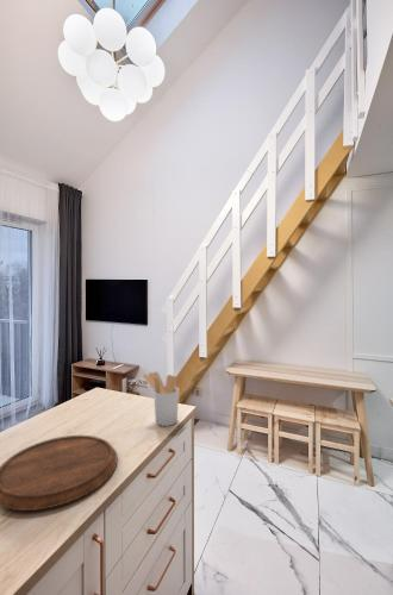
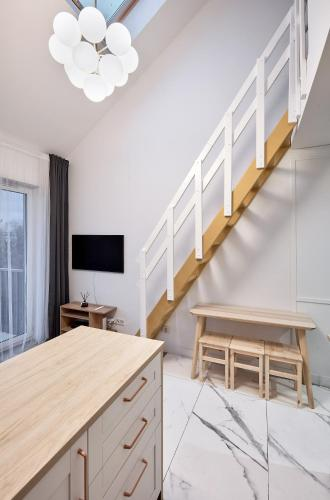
- utensil holder (161, 396)
- cutting board (58, 464)
